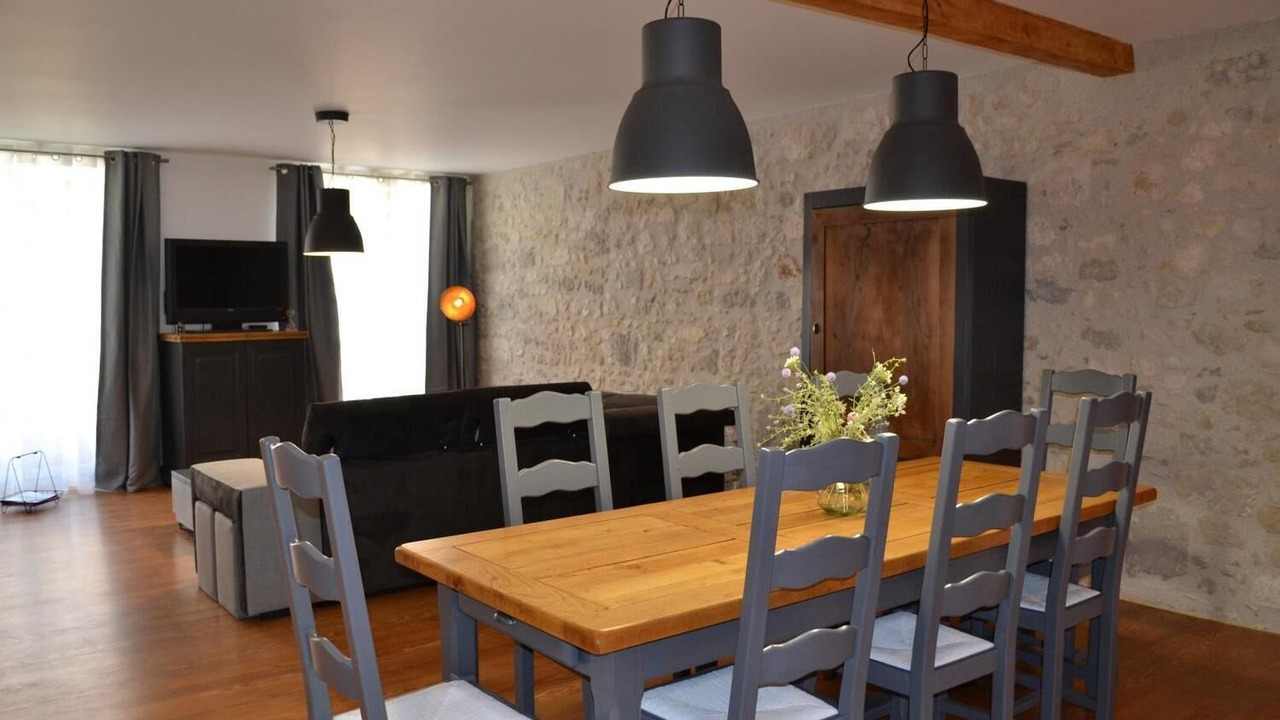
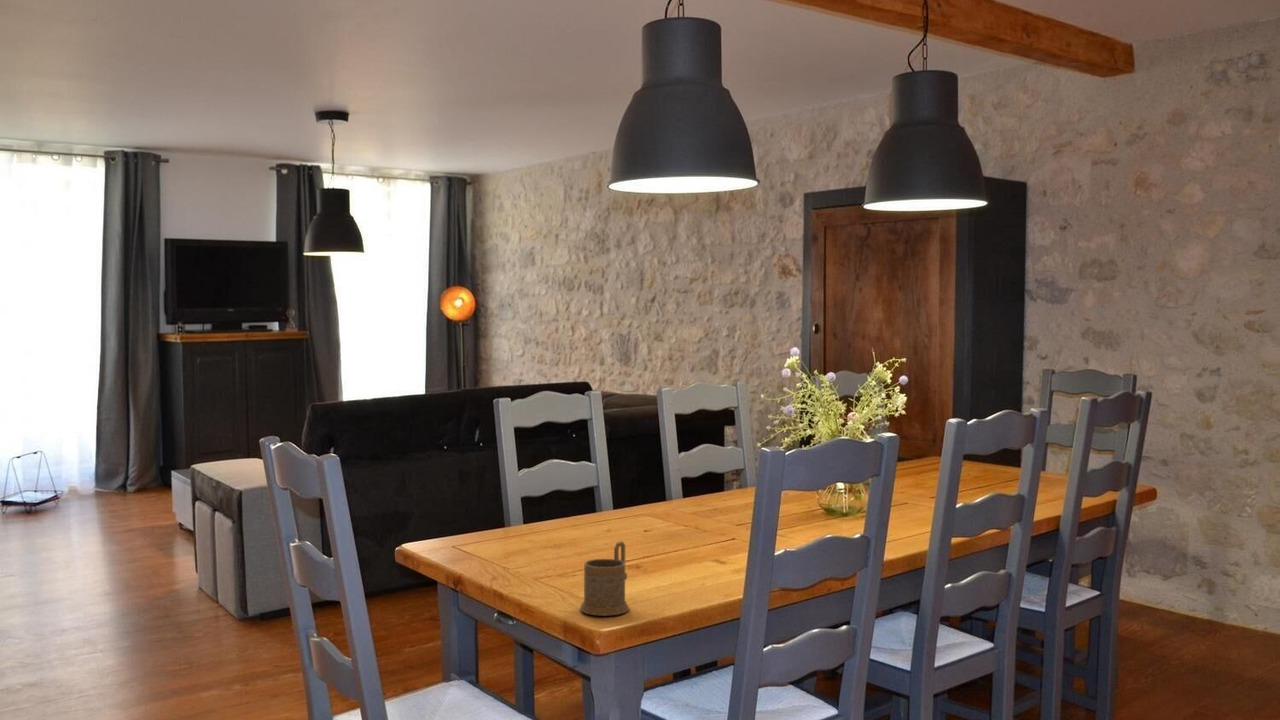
+ mug (608, 576)
